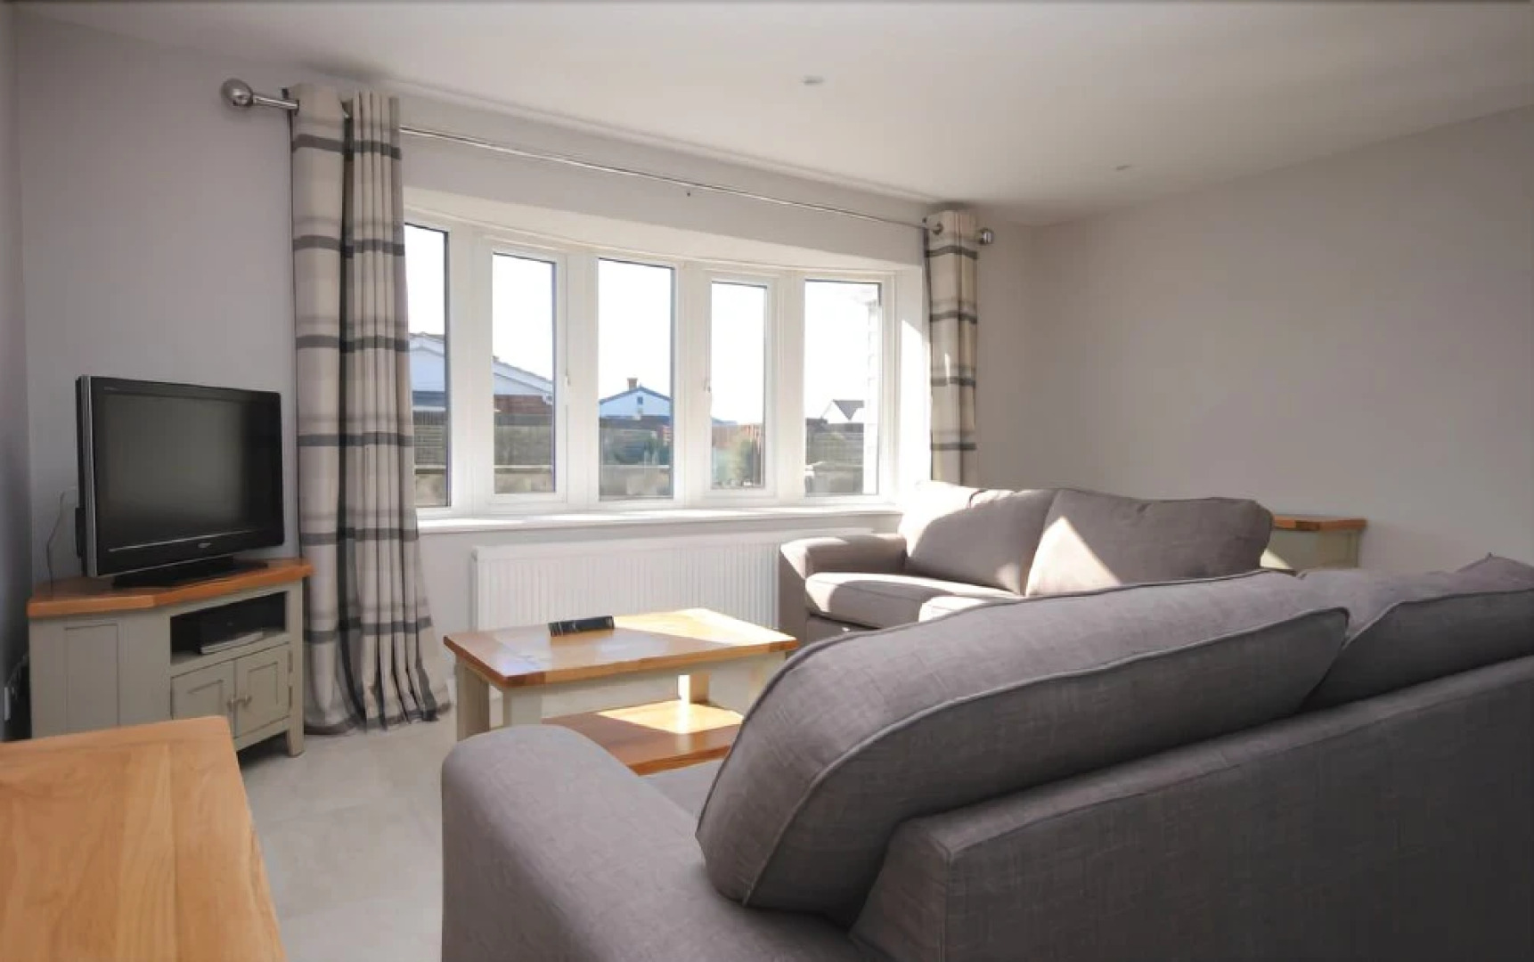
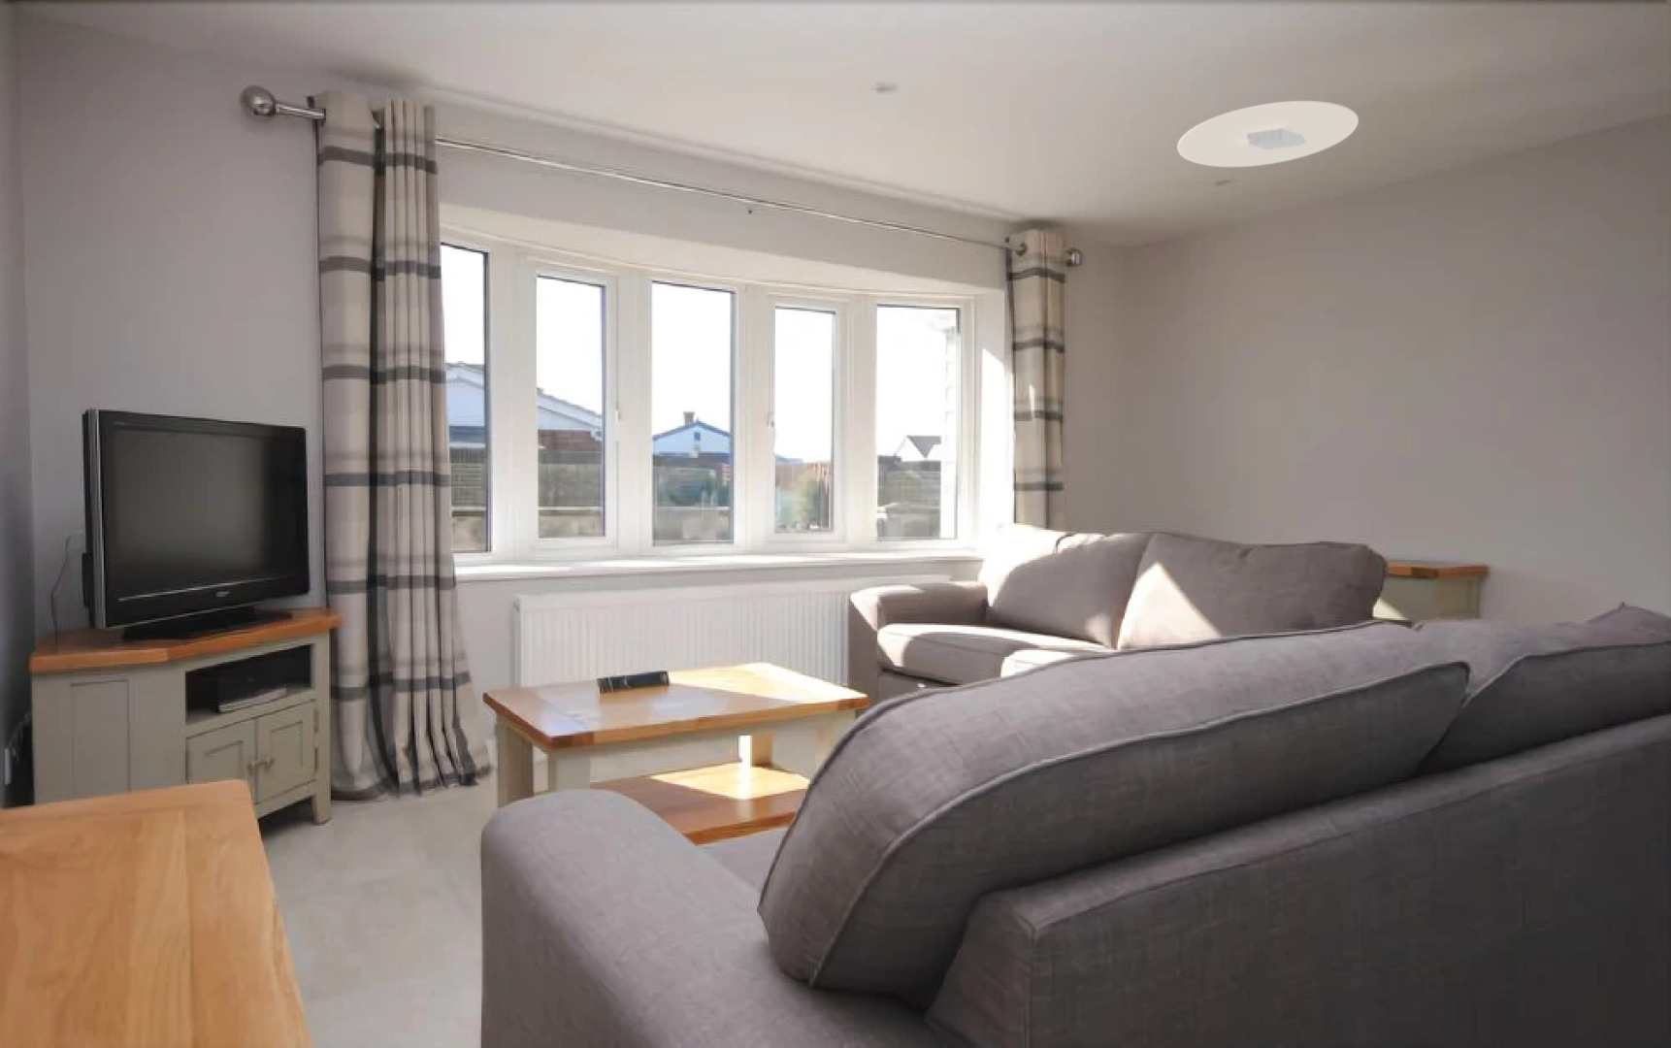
+ ceiling light (1264, 128)
